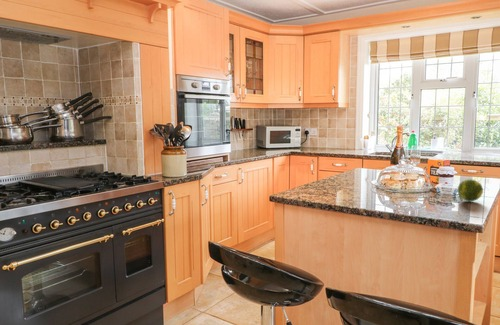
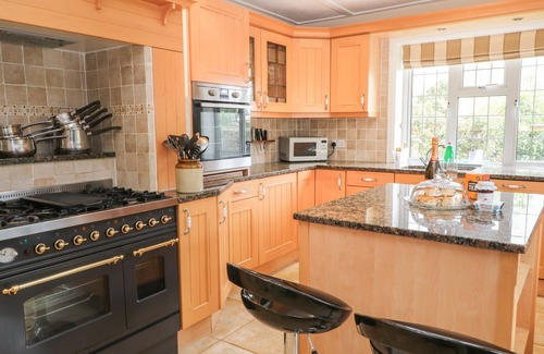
- fruit (470, 190)
